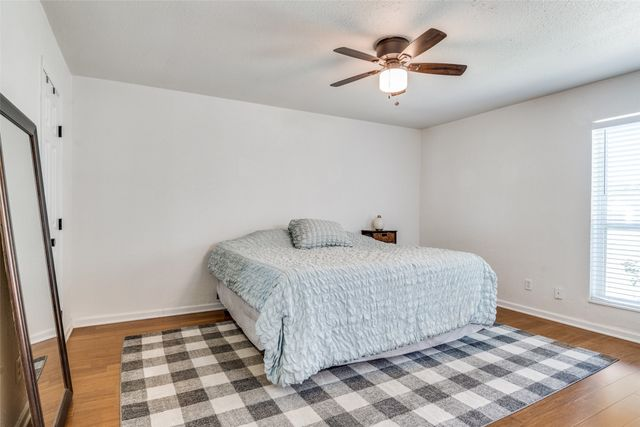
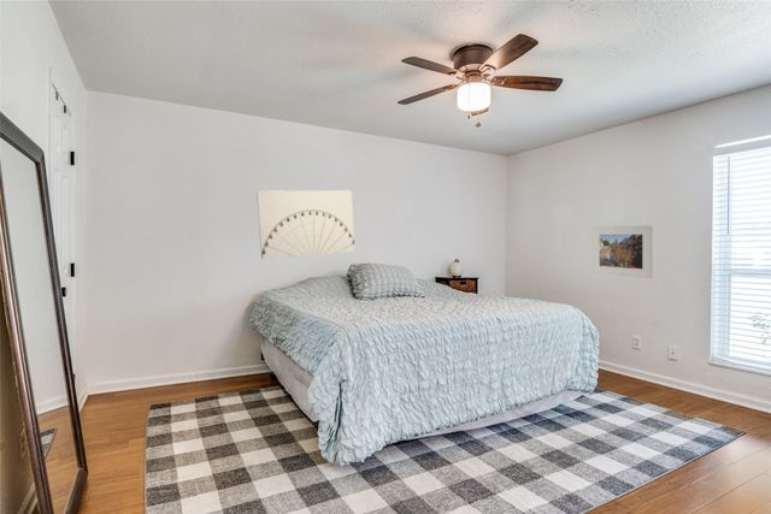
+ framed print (619, 250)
+ wall art (308, 223)
